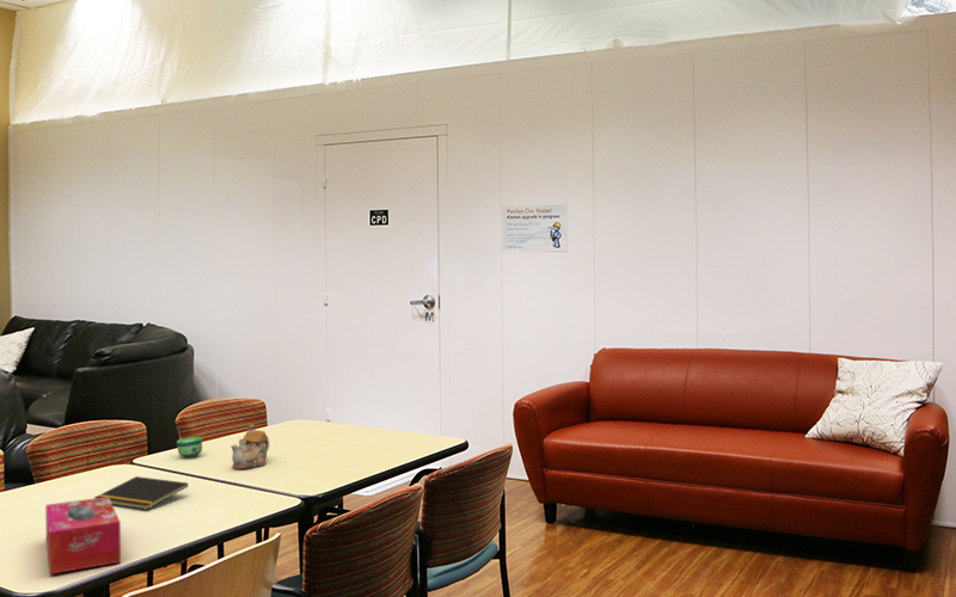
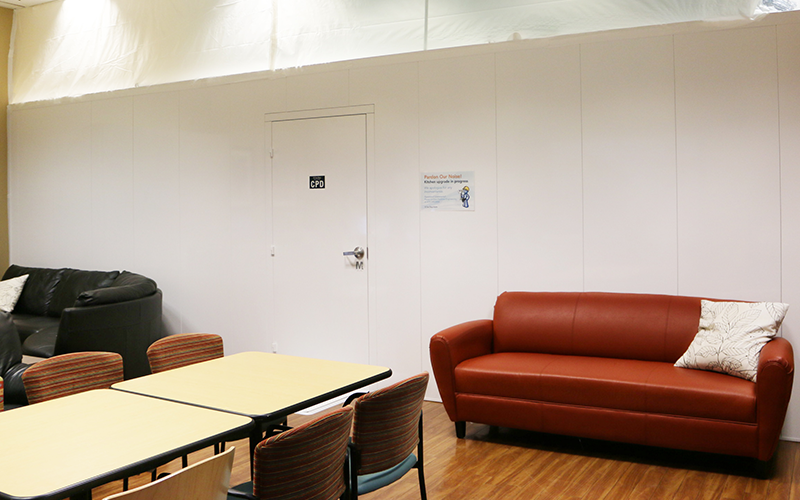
- cup (186, 447)
- tissue box (81, 531)
- notepad (141, 492)
- teapot (251, 444)
